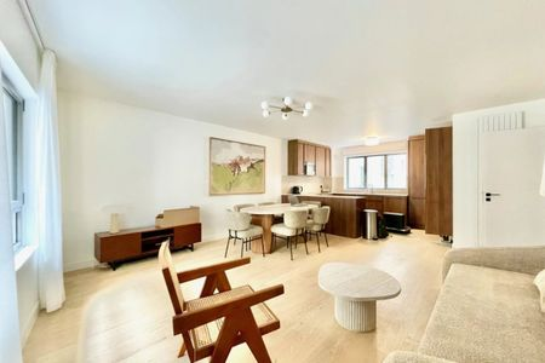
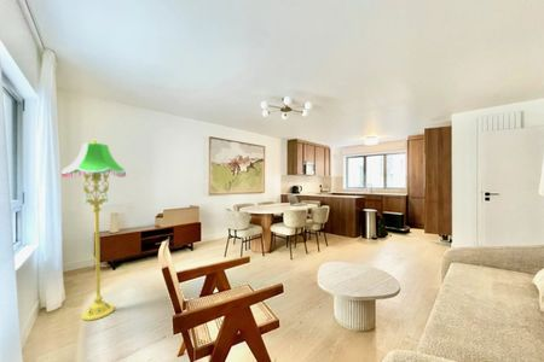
+ floor lamp (97, 226)
